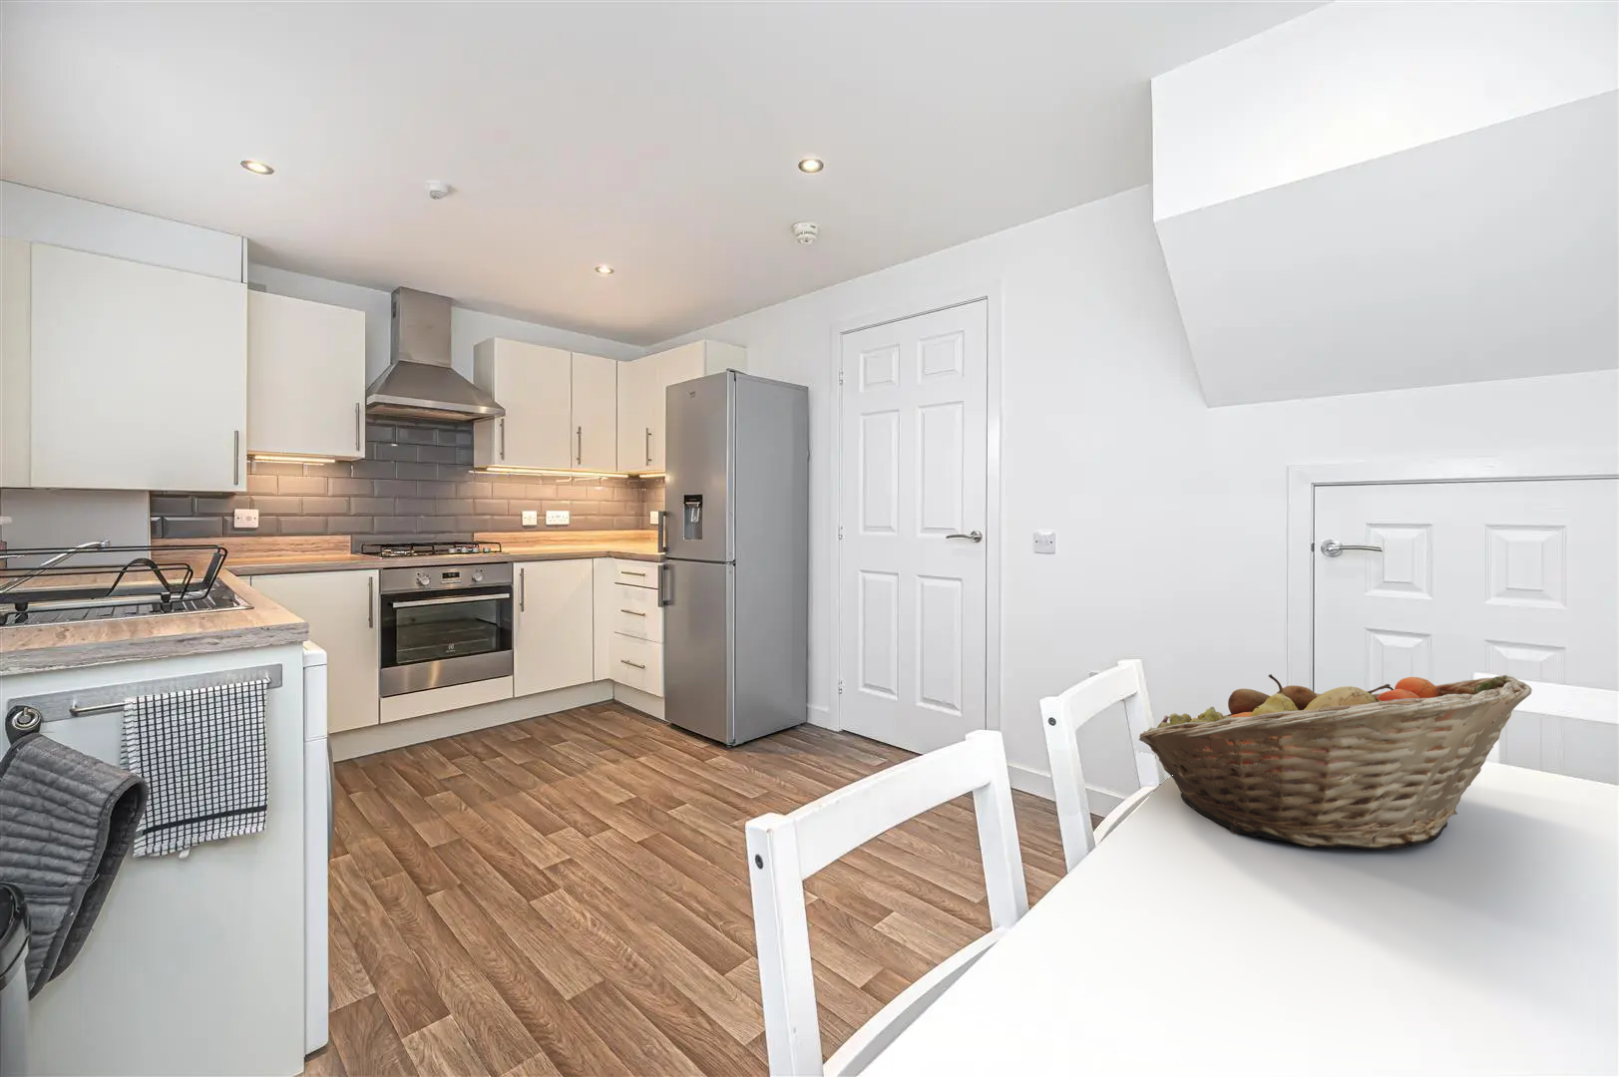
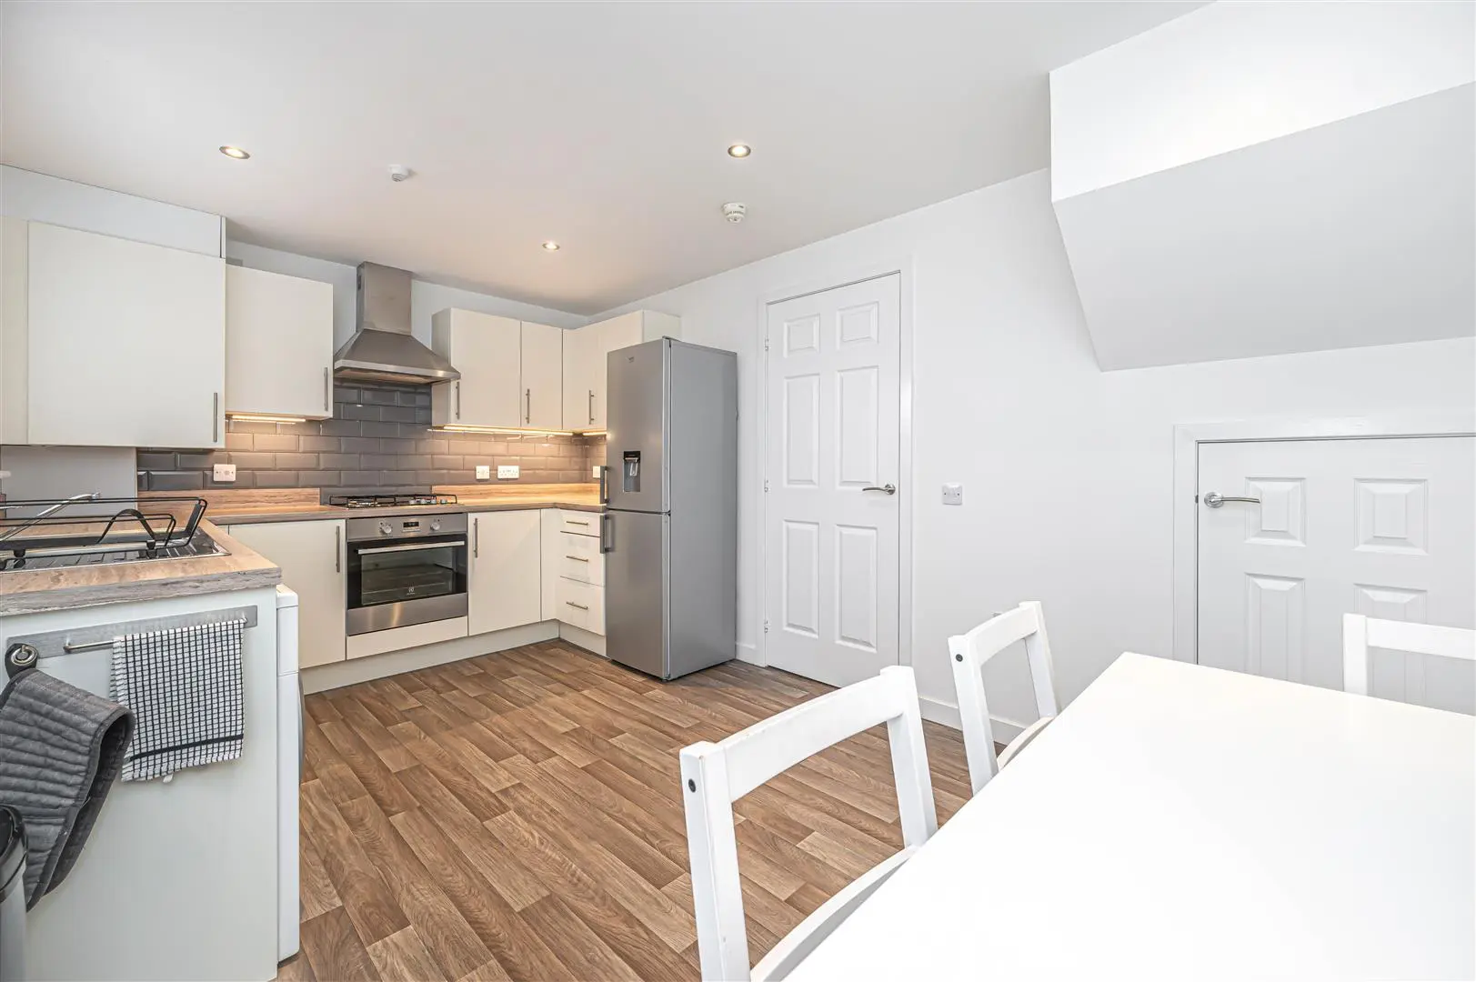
- fruit basket (1322, 738)
